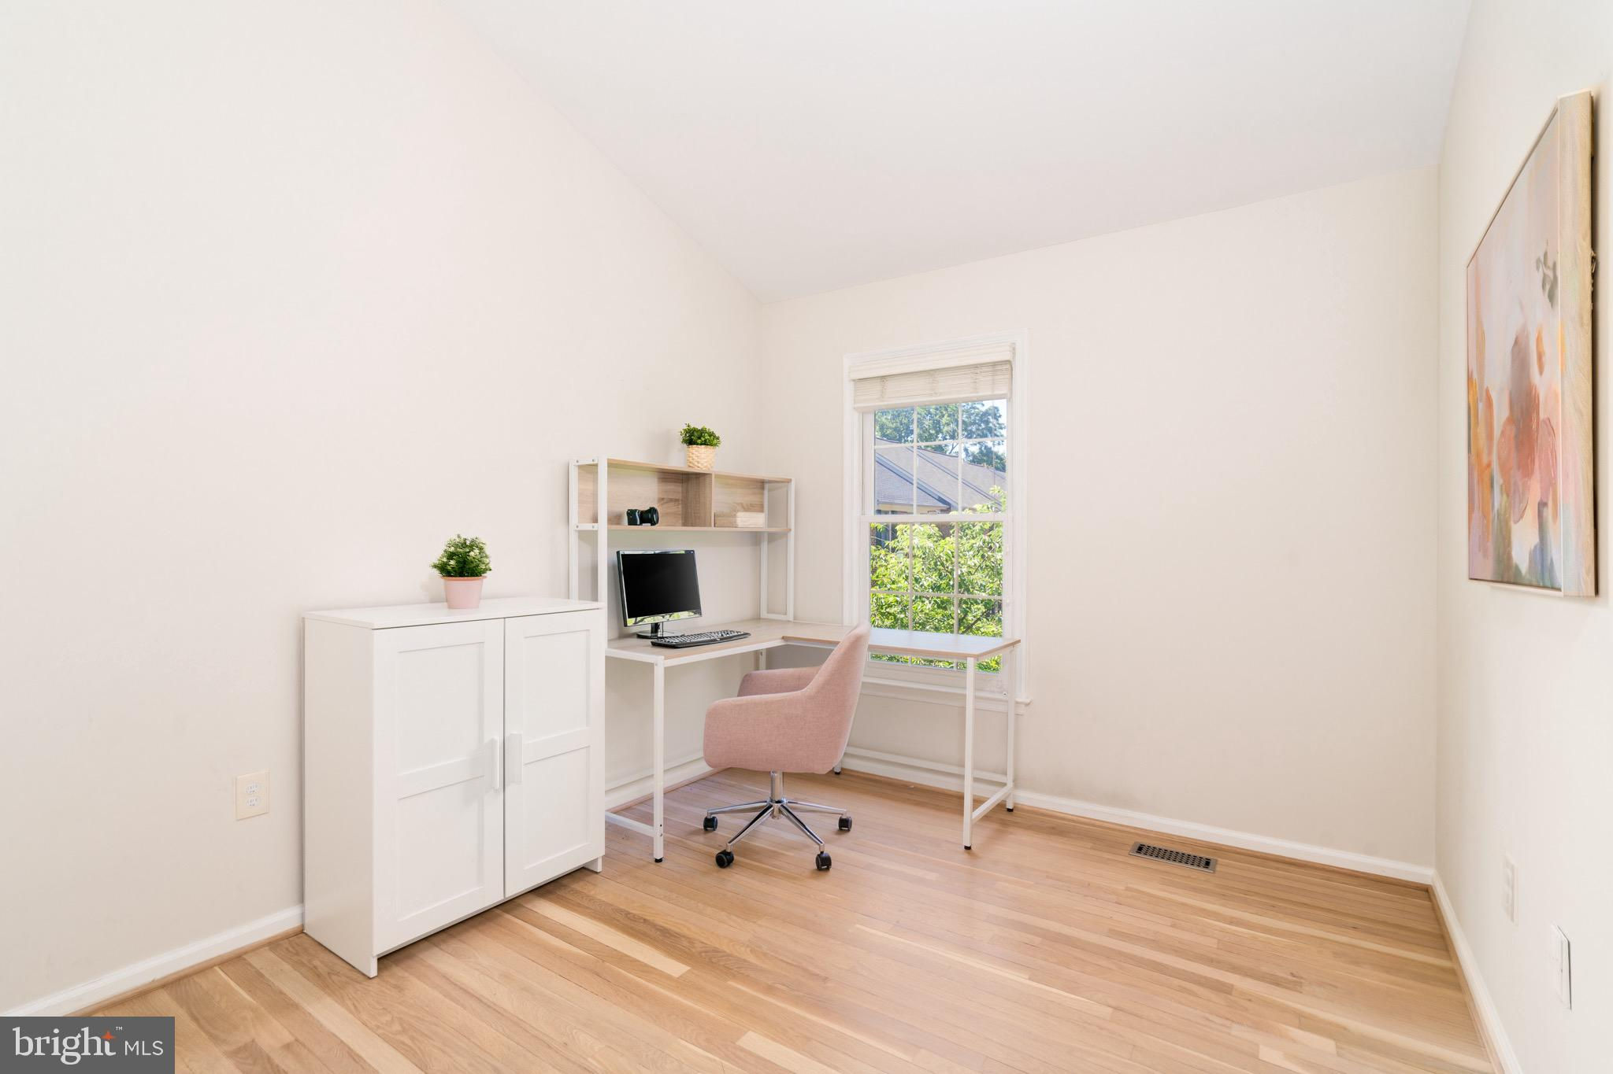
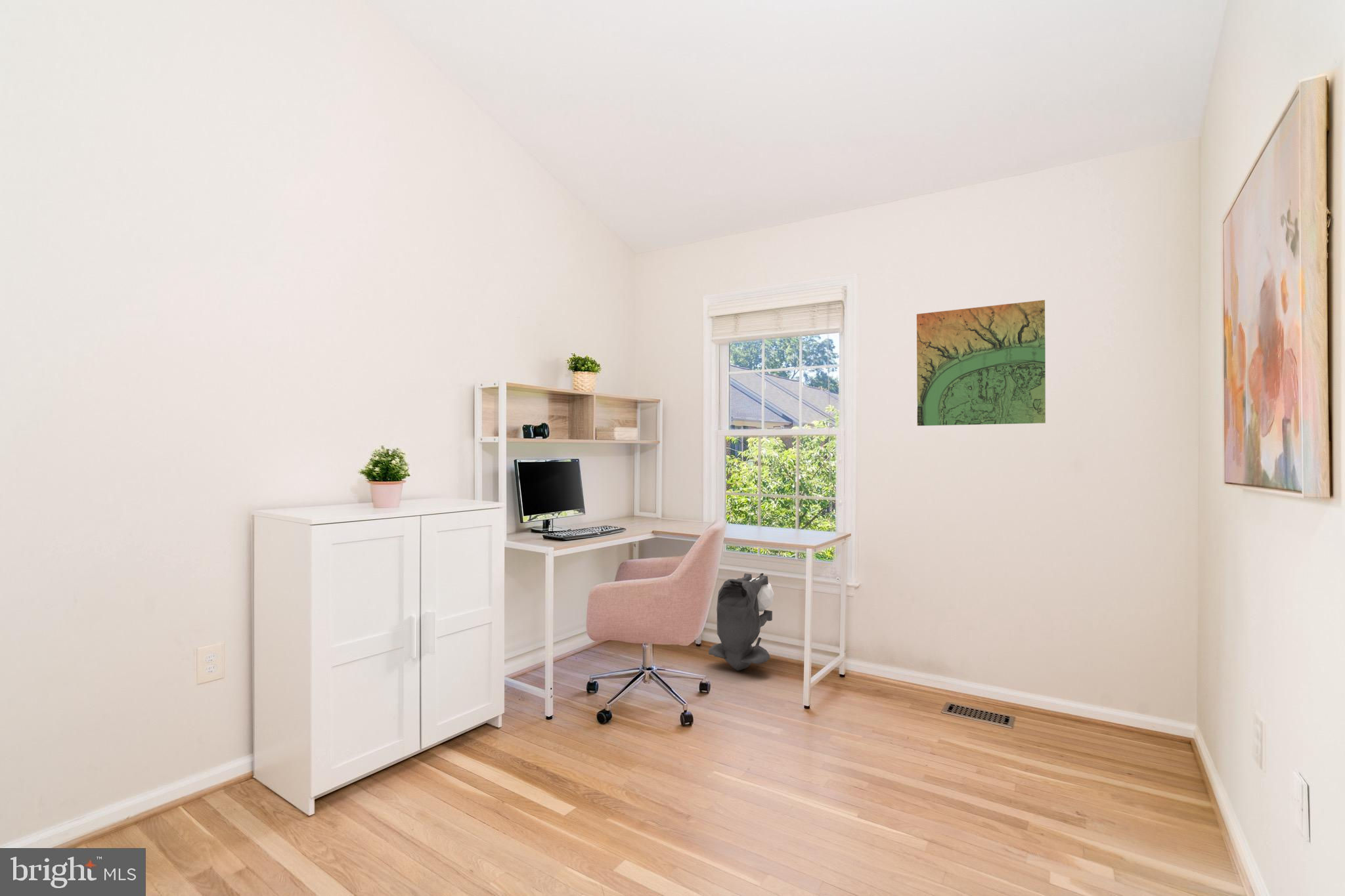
+ backpack (748, 620)
+ terrain map (978, 366)
